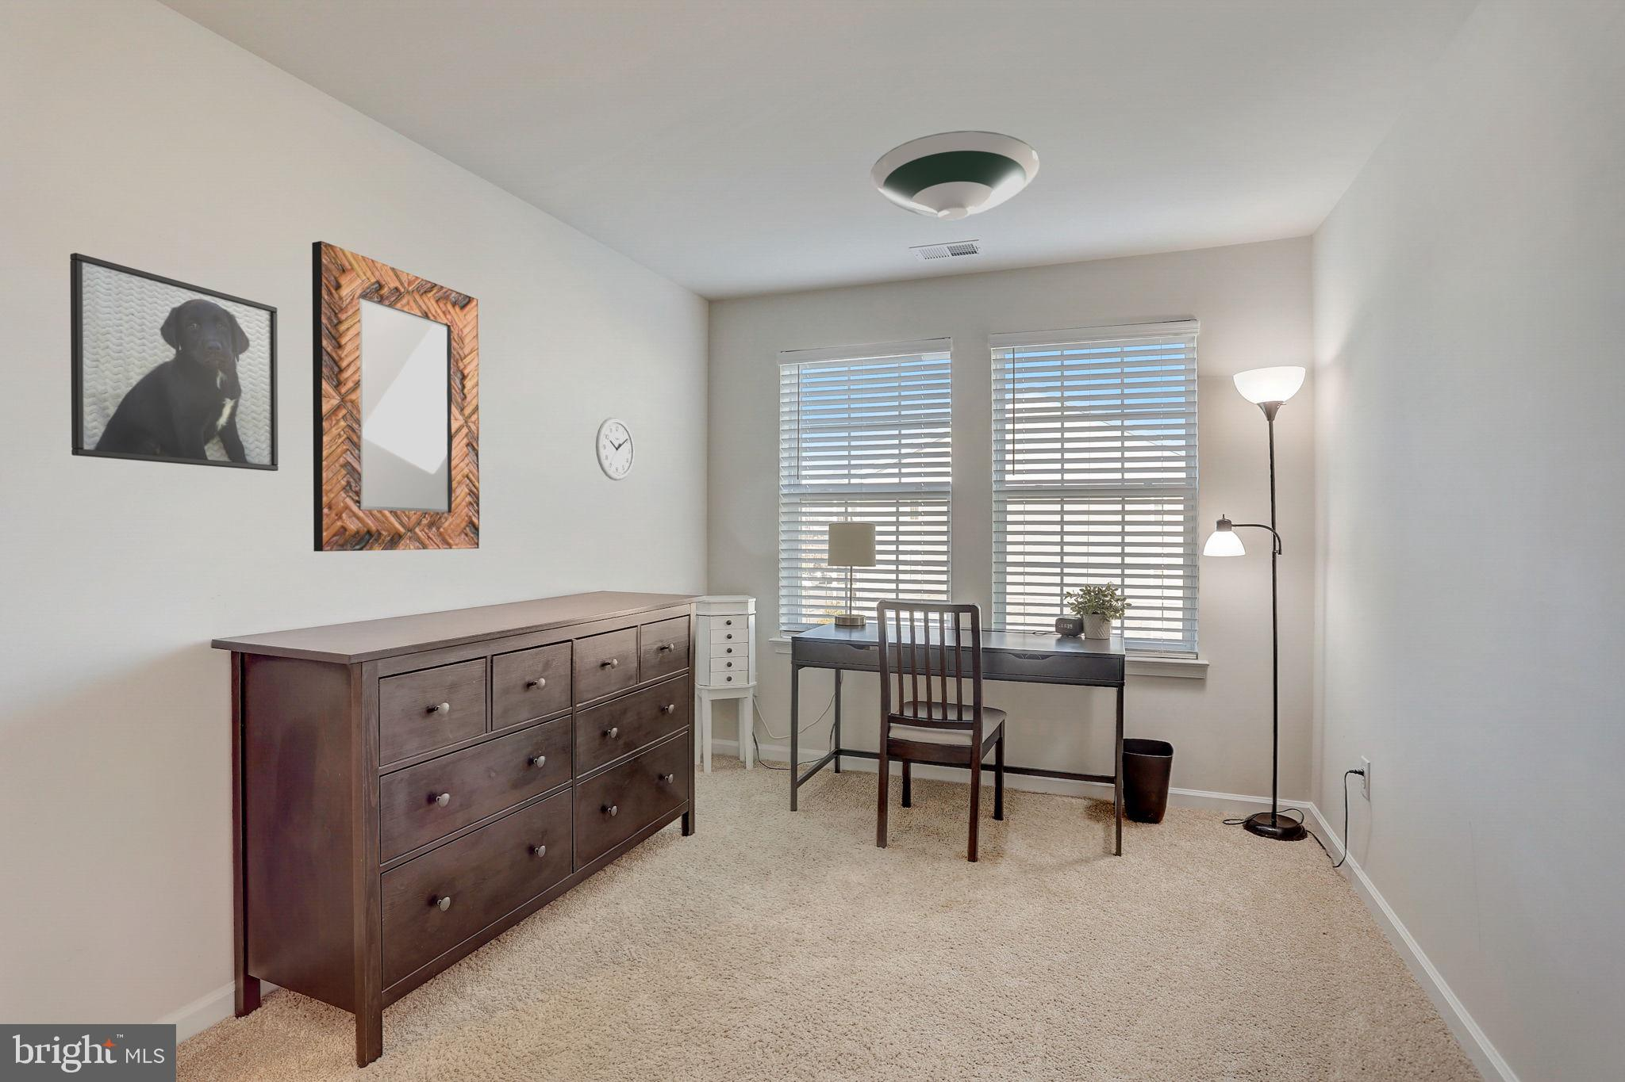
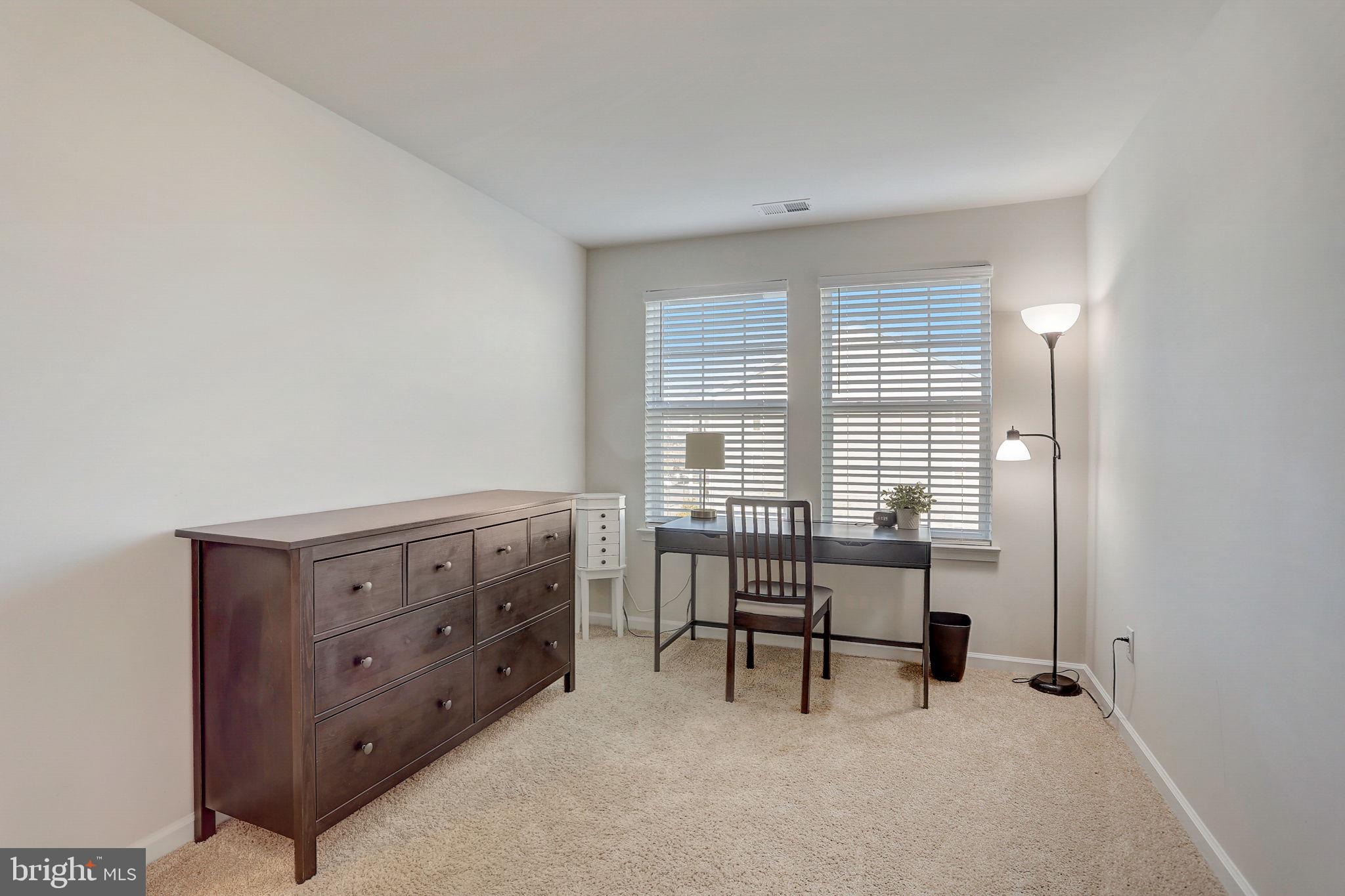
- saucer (953, 193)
- wall clock (616, 449)
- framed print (185, 373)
- home mirror (405, 412)
